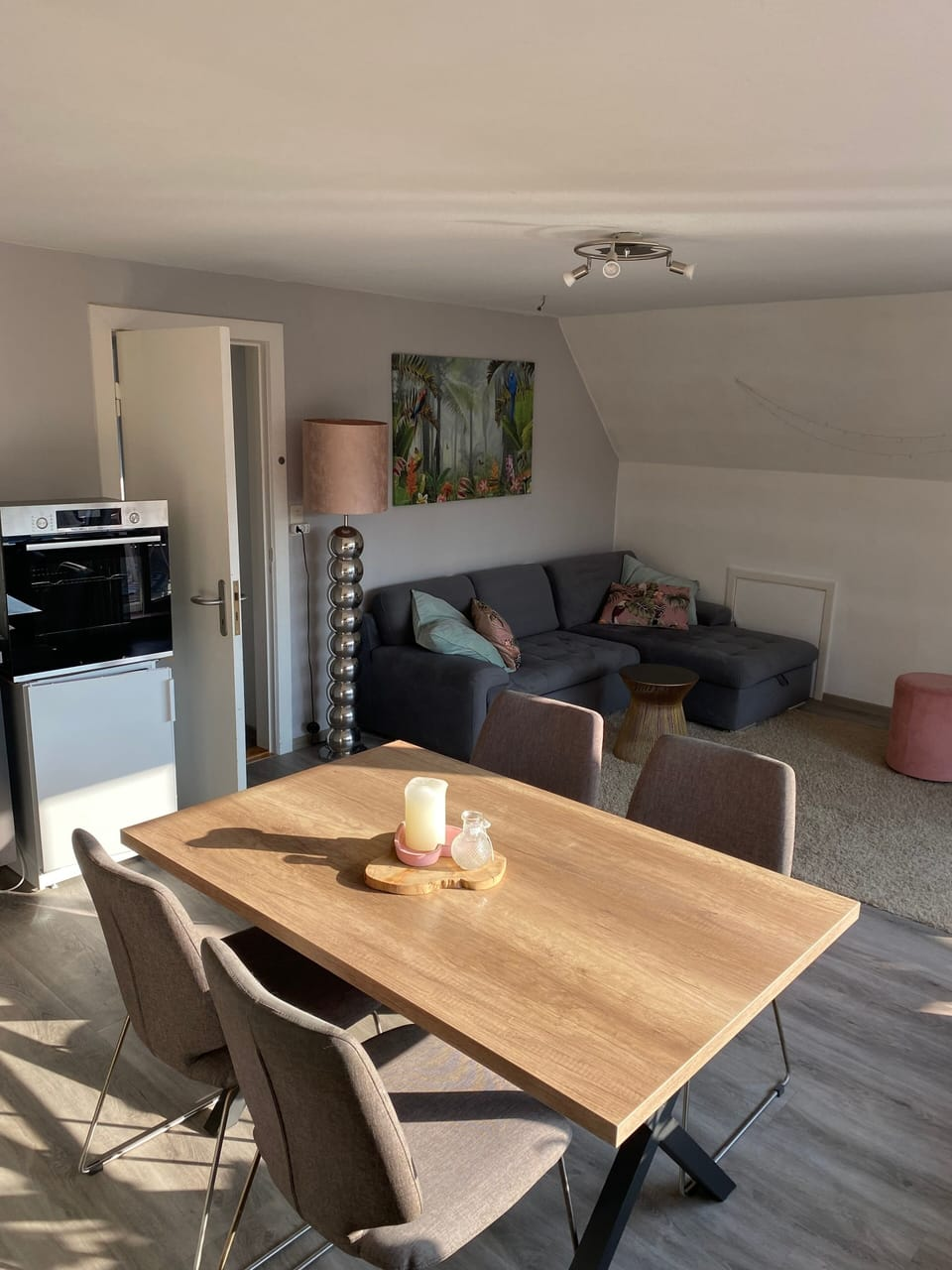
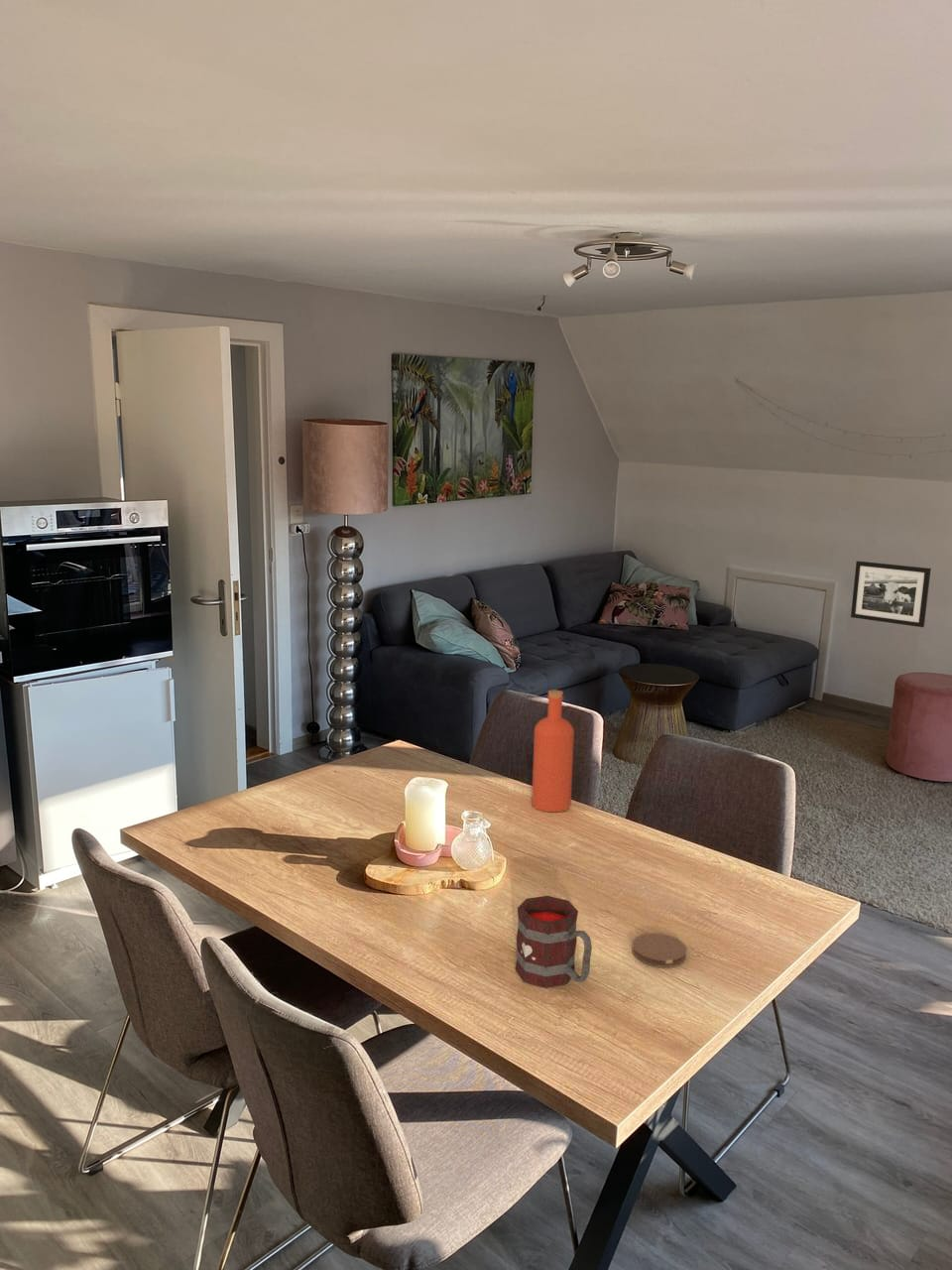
+ picture frame (890, 593)
+ mug (555, 946)
+ bottle (552, 748)
+ coaster (658, 950)
